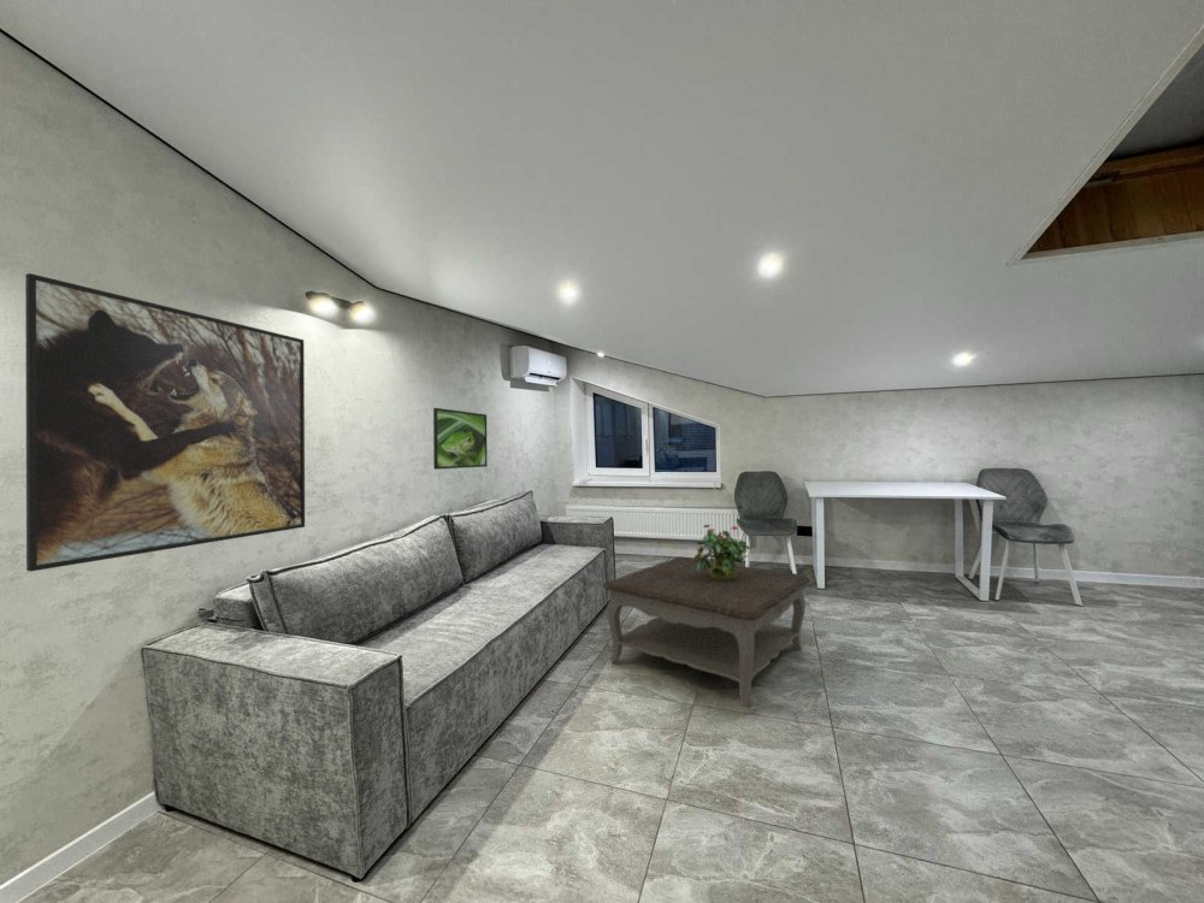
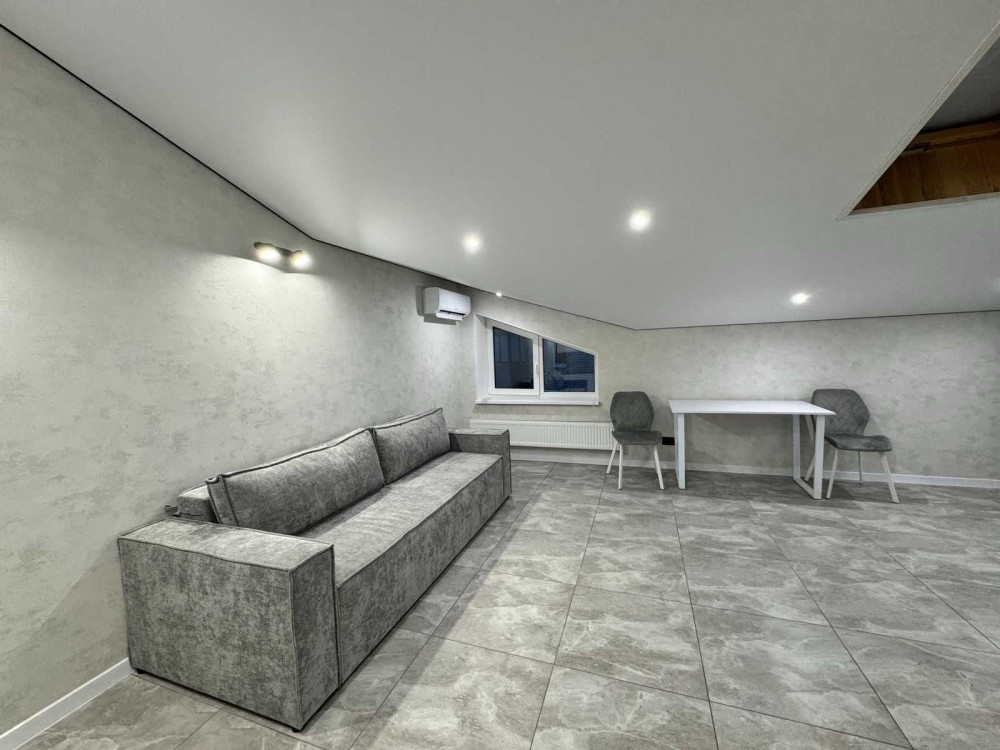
- coffee table (708, 616)
- potted plant (721, 551)
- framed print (196, 429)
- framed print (462, 439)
